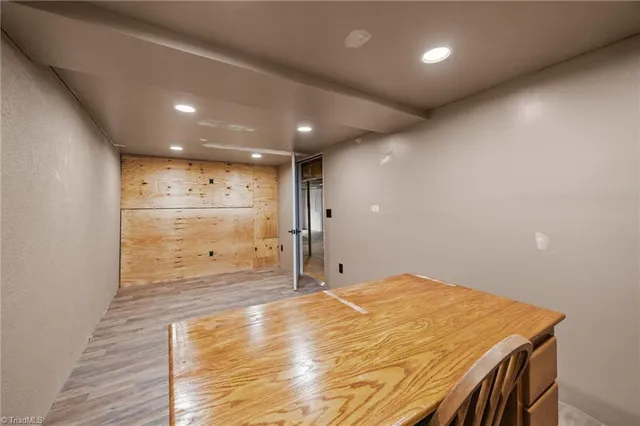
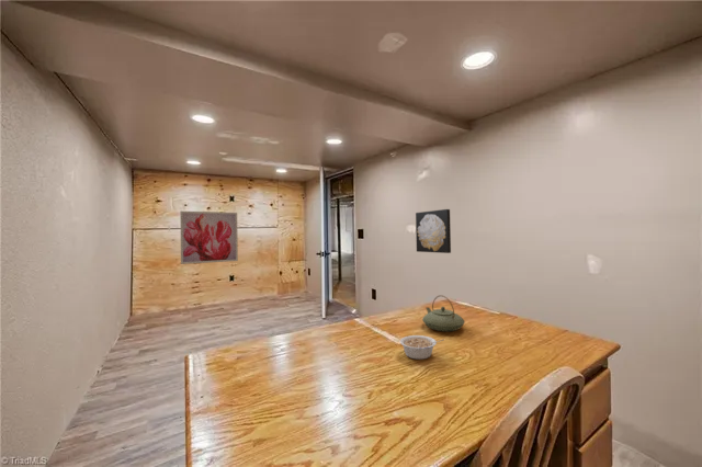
+ legume (419, 345)
+ wall art (432, 231)
+ wall art (210, 237)
+ teapot (441, 310)
